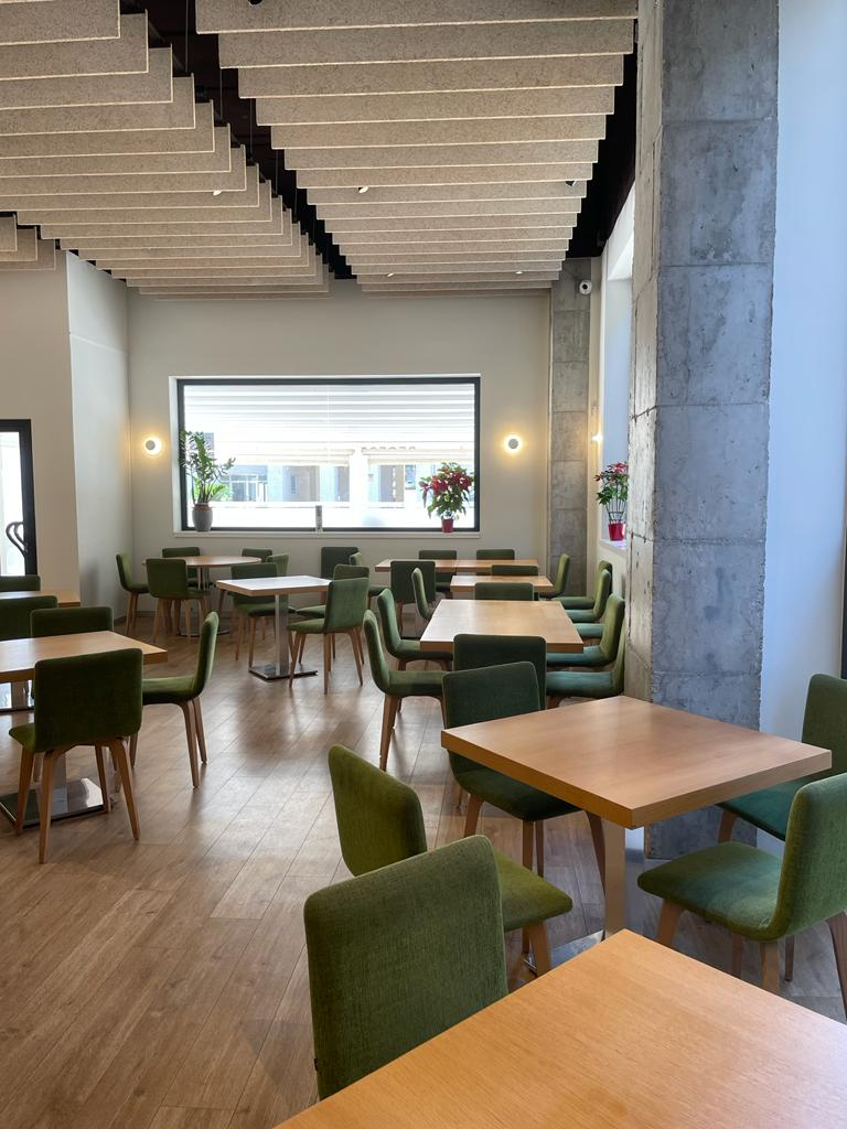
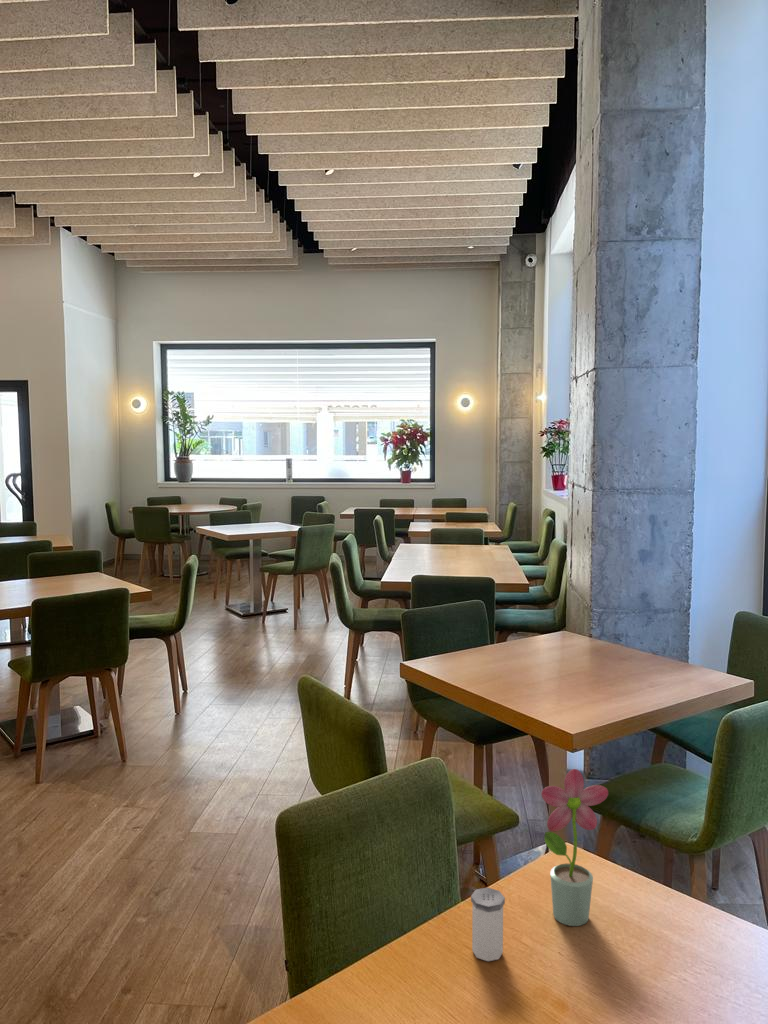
+ salt shaker (487, 924)
+ potted flower (576, 844)
